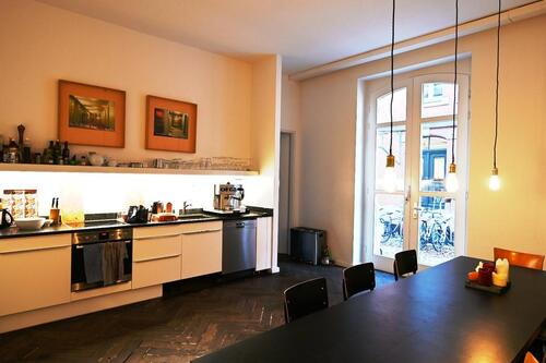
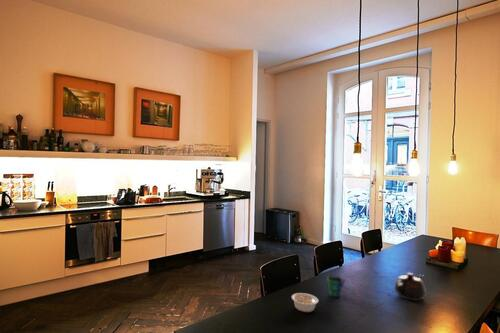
+ legume (305, 302)
+ teapot (410, 284)
+ cup (336, 286)
